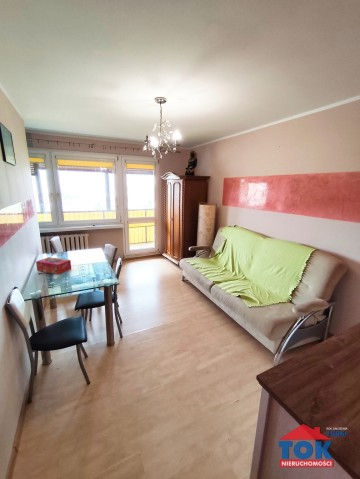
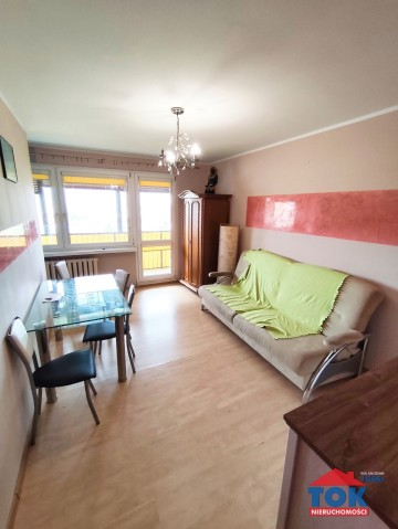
- tissue box (53, 265)
